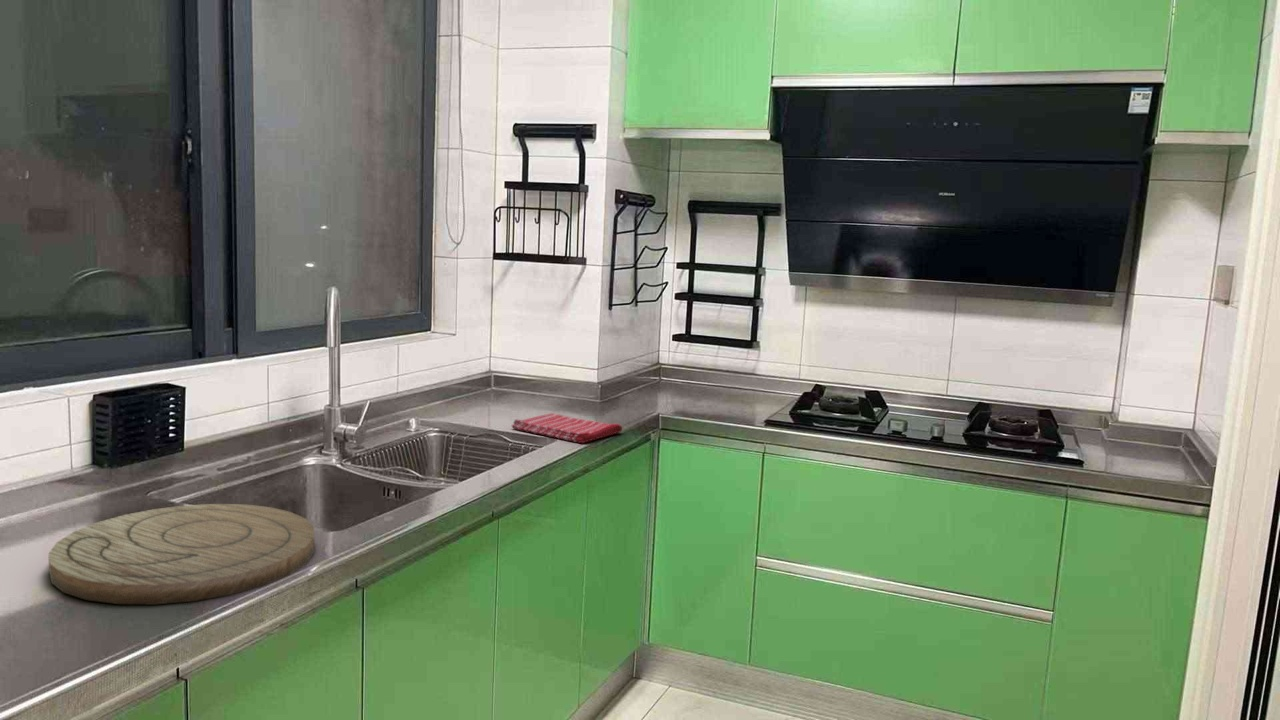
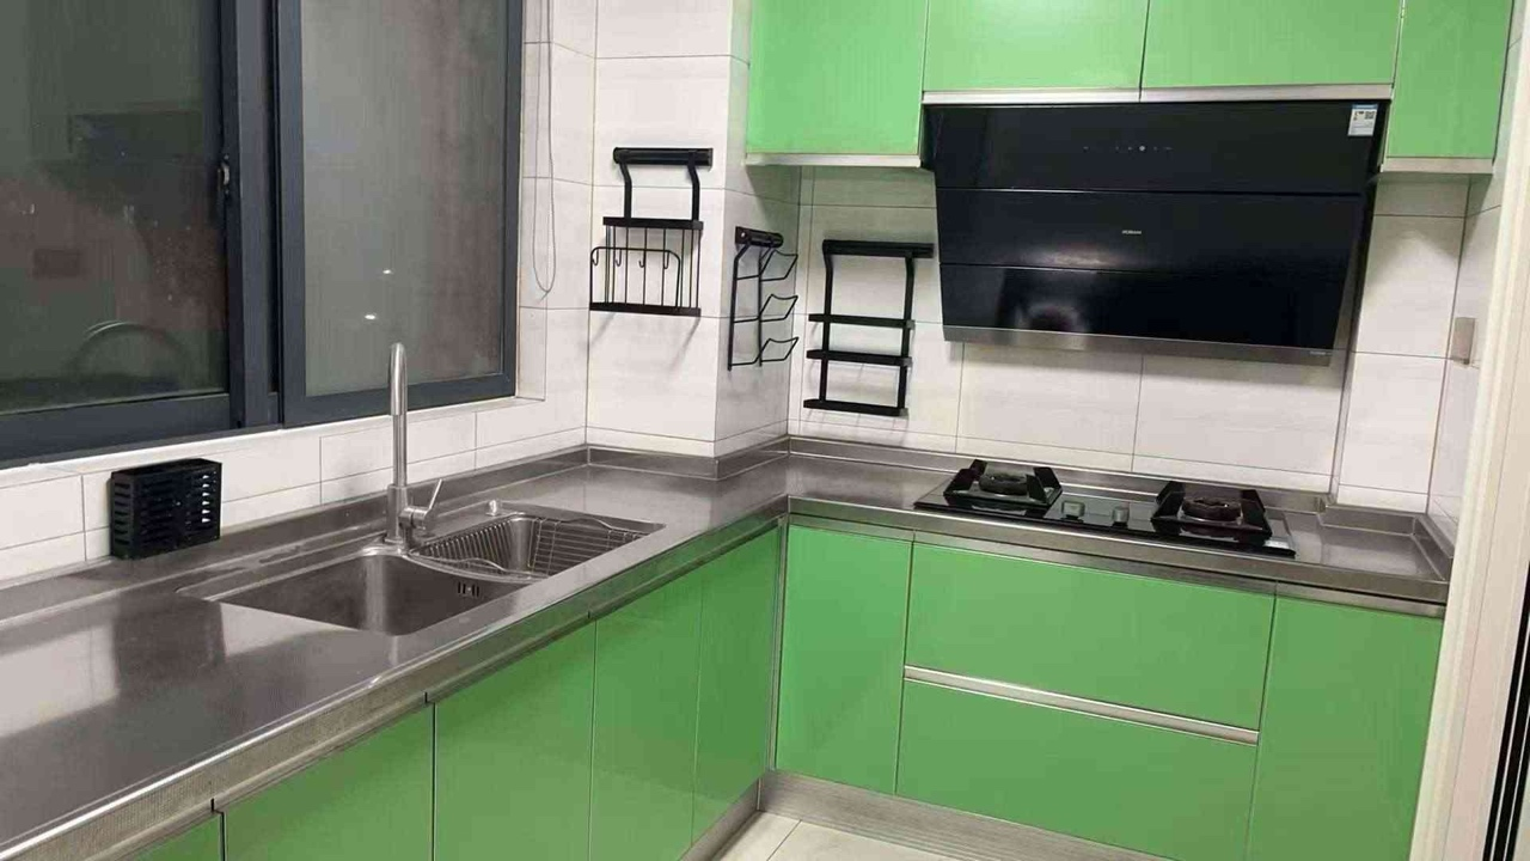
- dish towel (567, 425)
- cutting board (189, 547)
